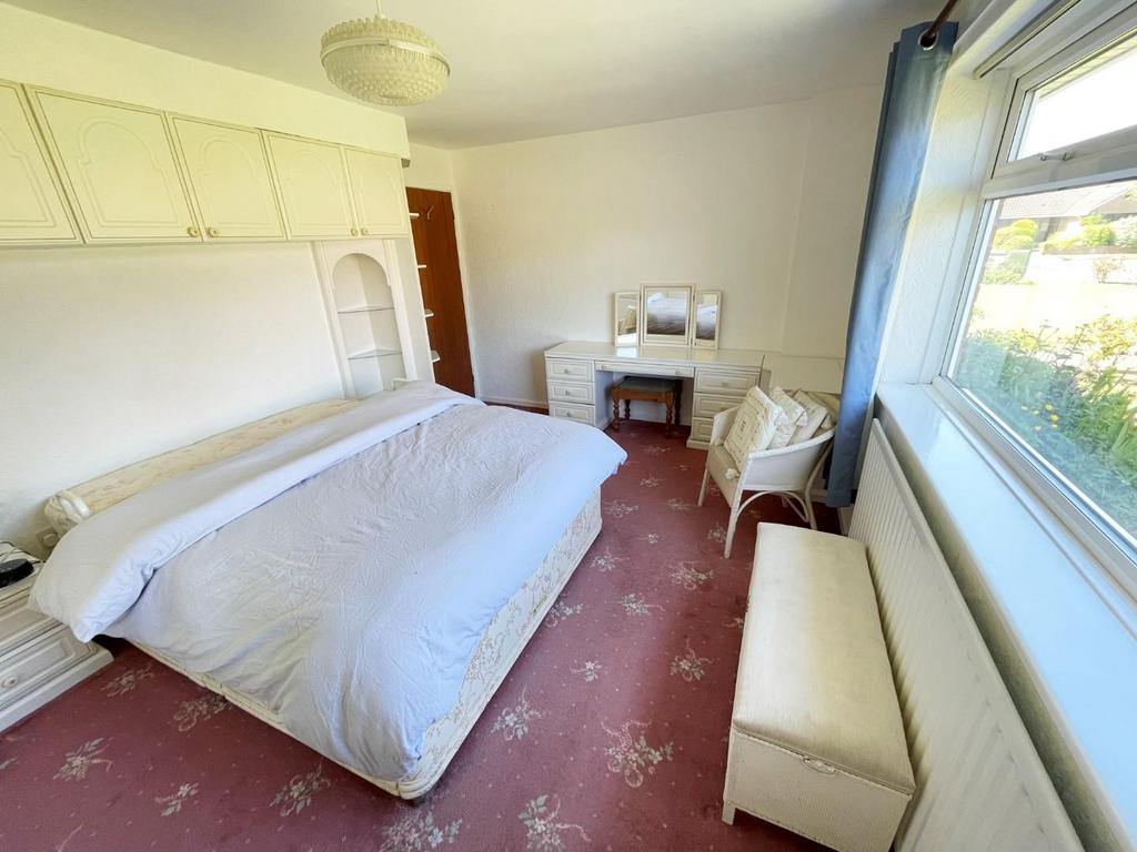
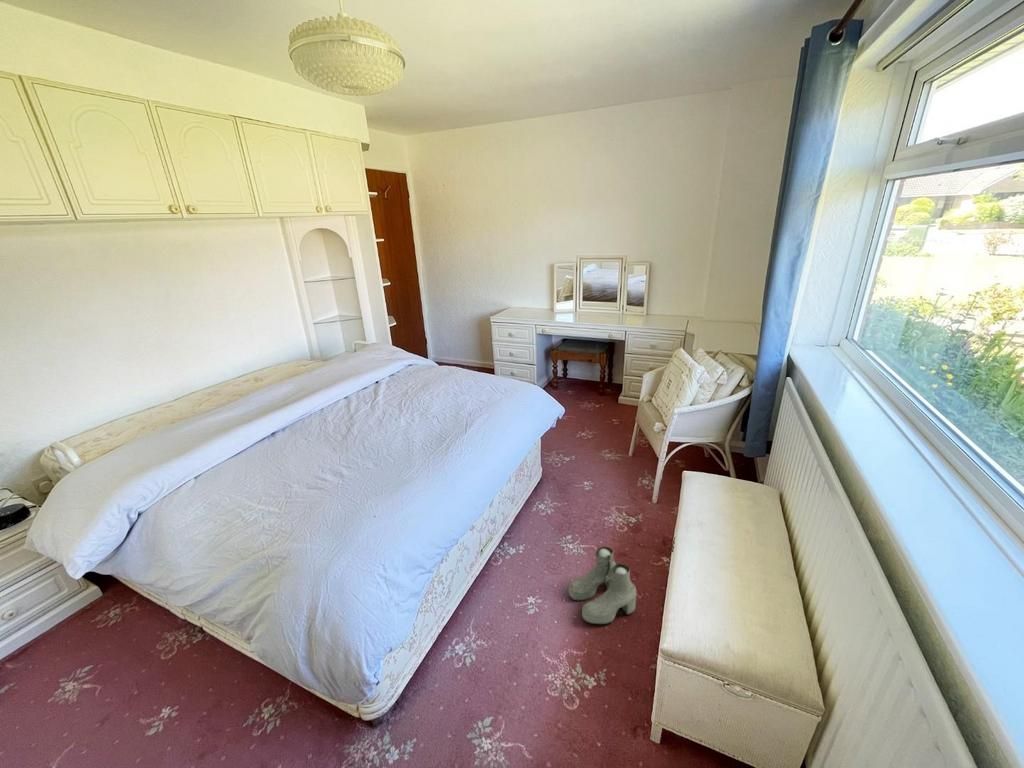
+ boots (602, 582)
